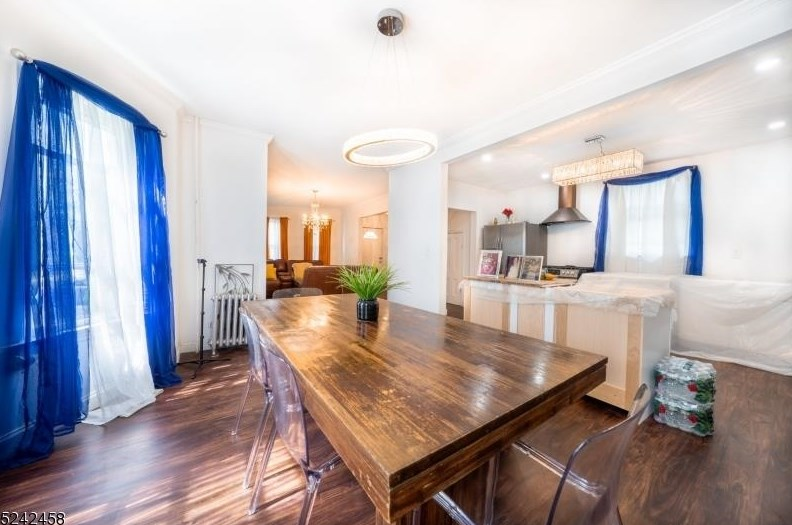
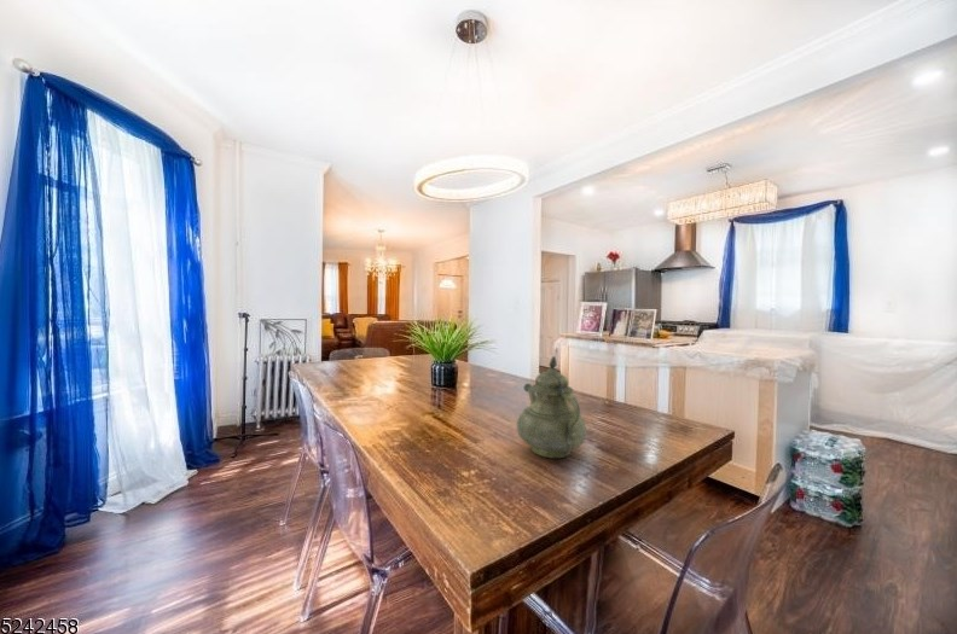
+ teapot (549, 401)
